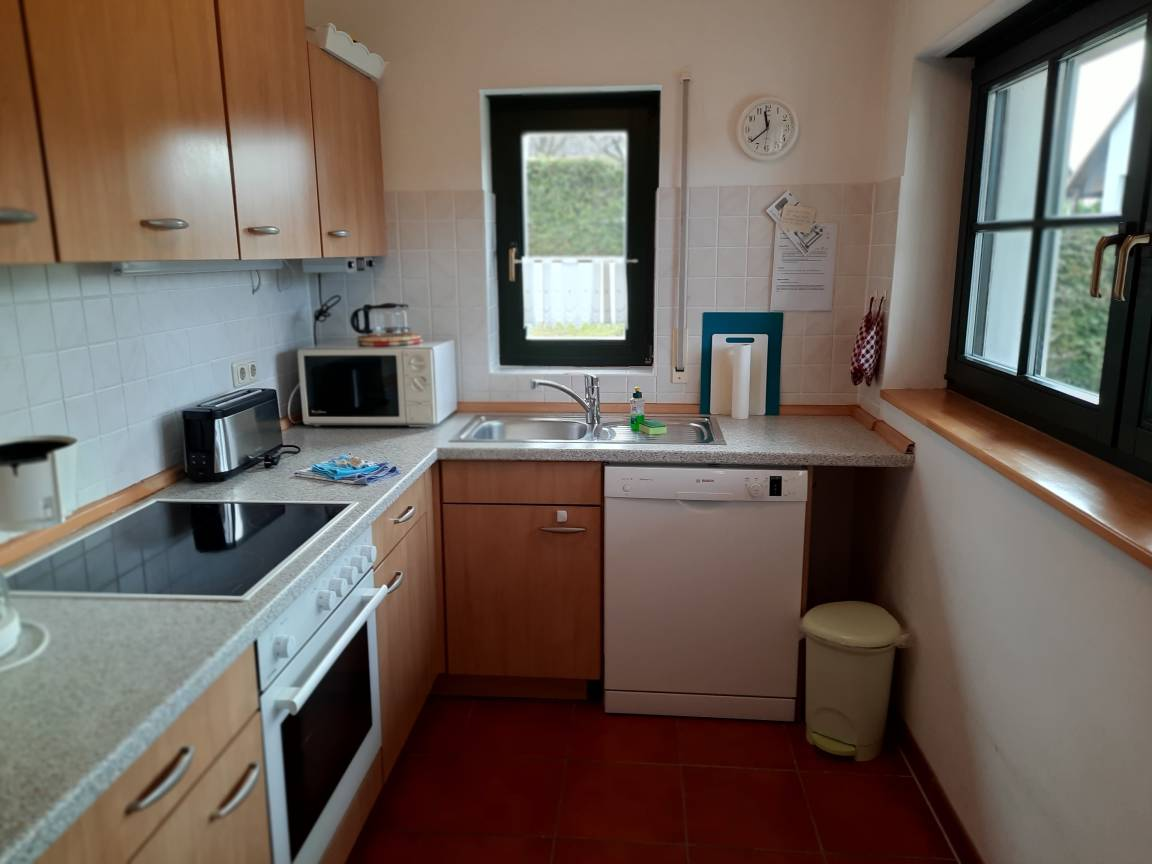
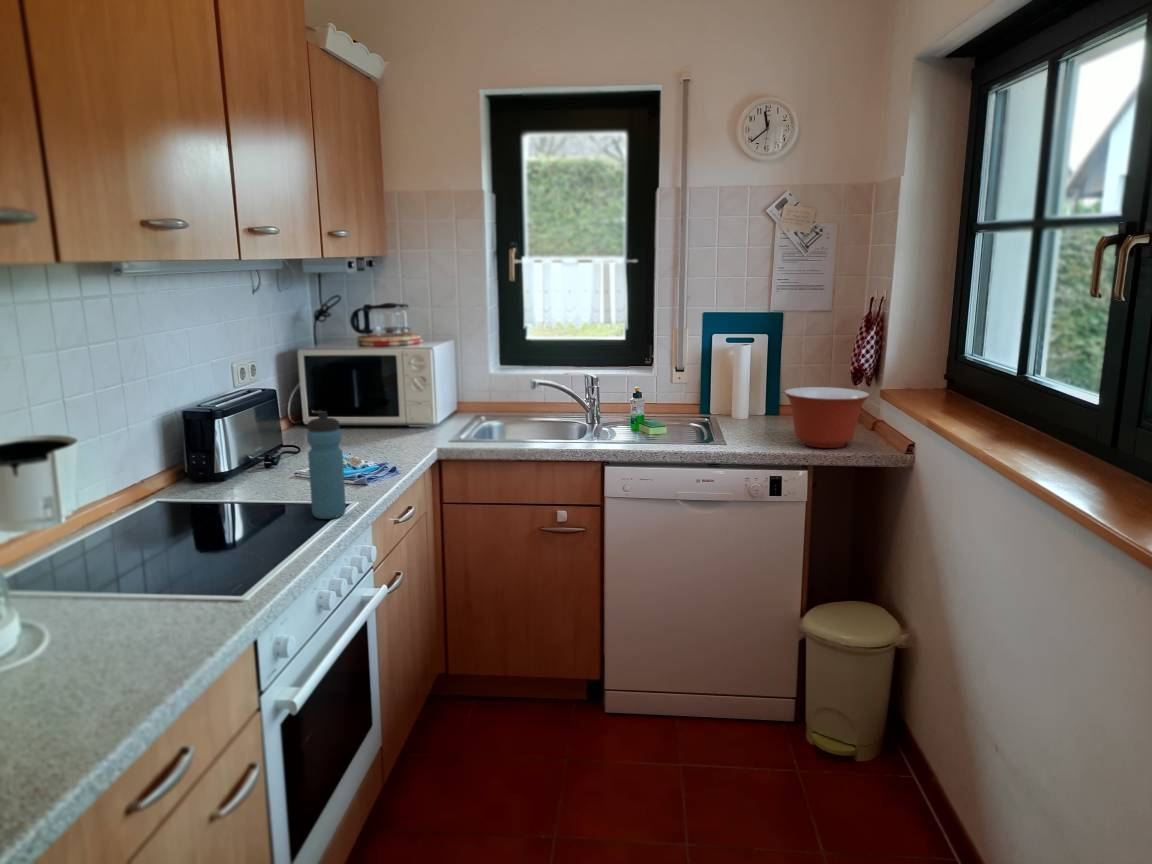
+ water bottle (326, 463)
+ mixing bowl (824, 418)
